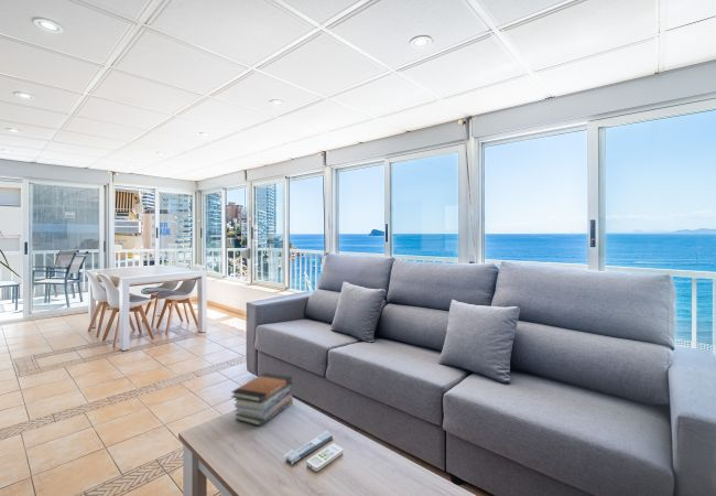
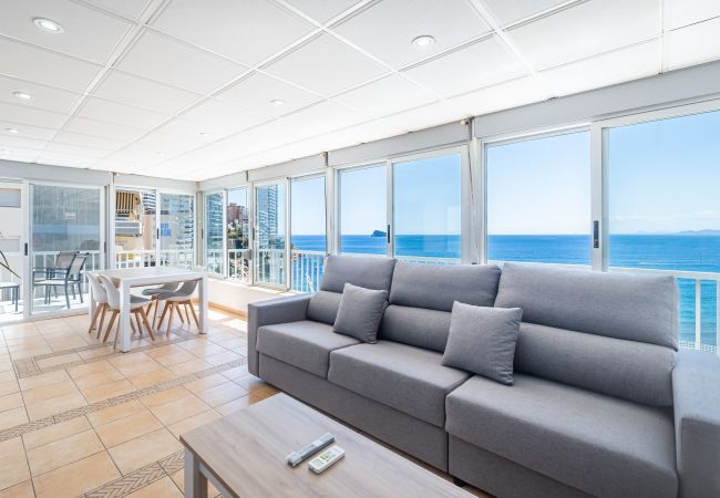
- book stack (263, 397)
